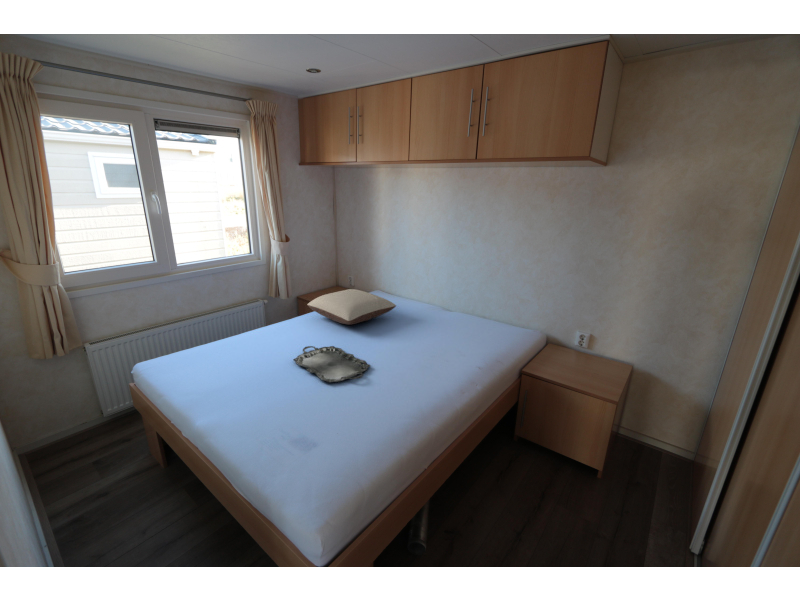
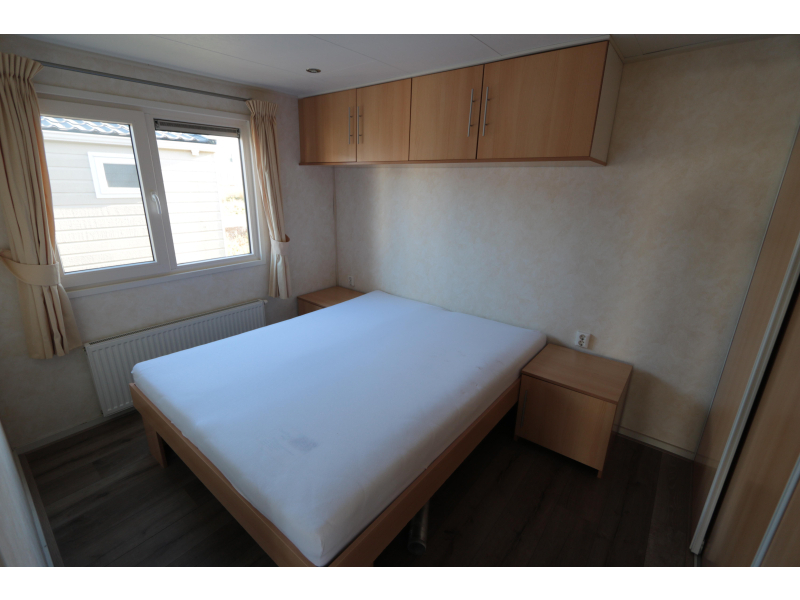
- serving tray (331, 362)
- pillow (352, 306)
